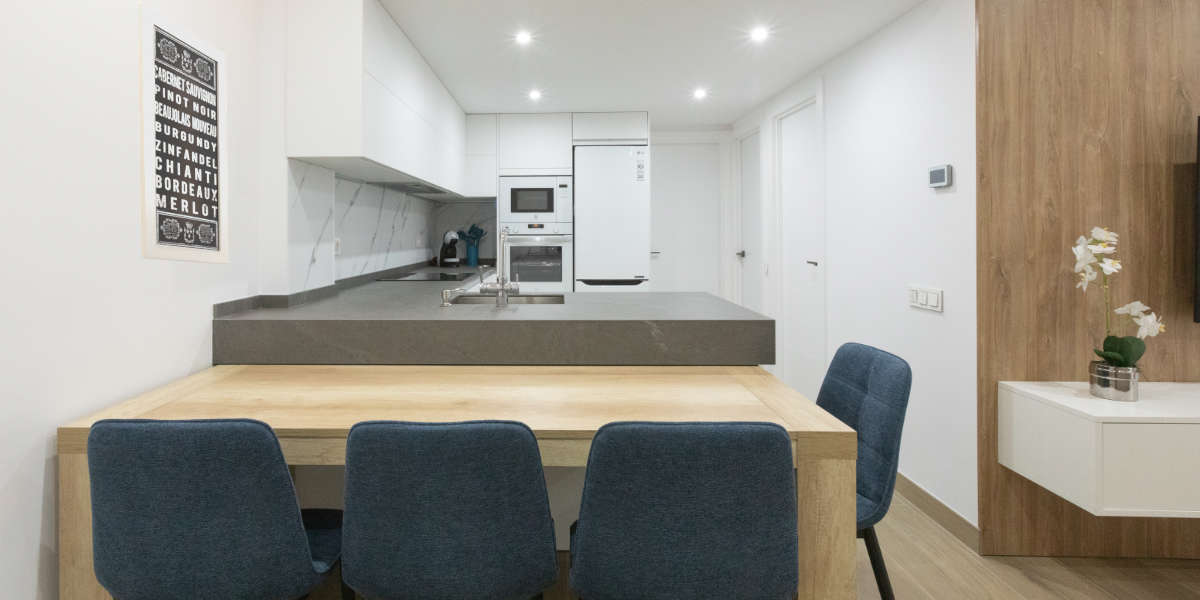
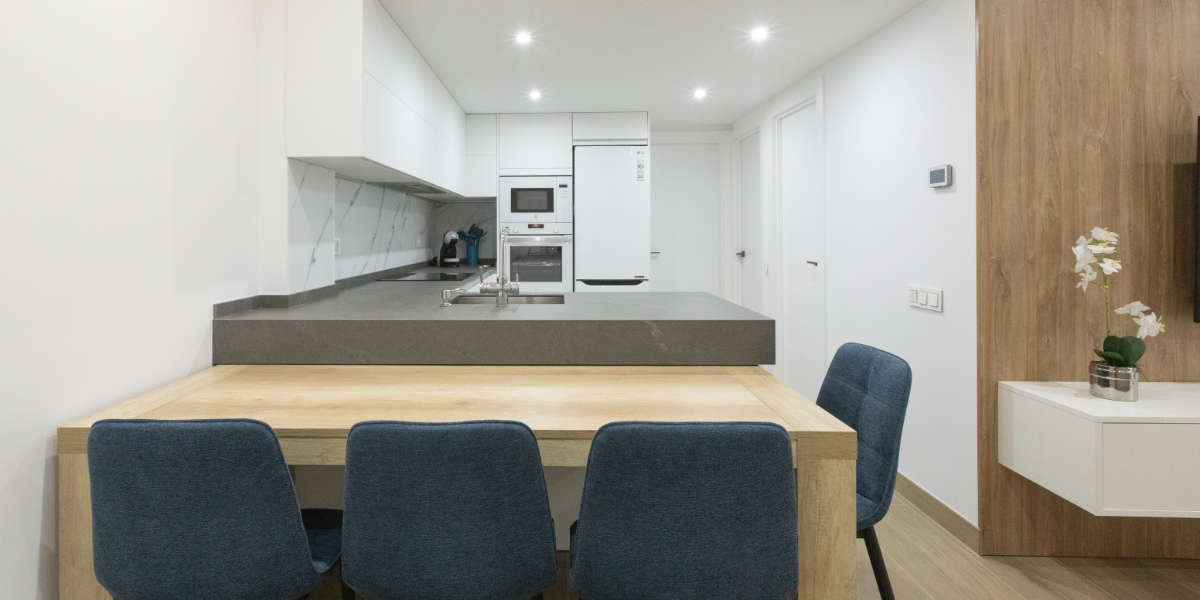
- wall art (187, 146)
